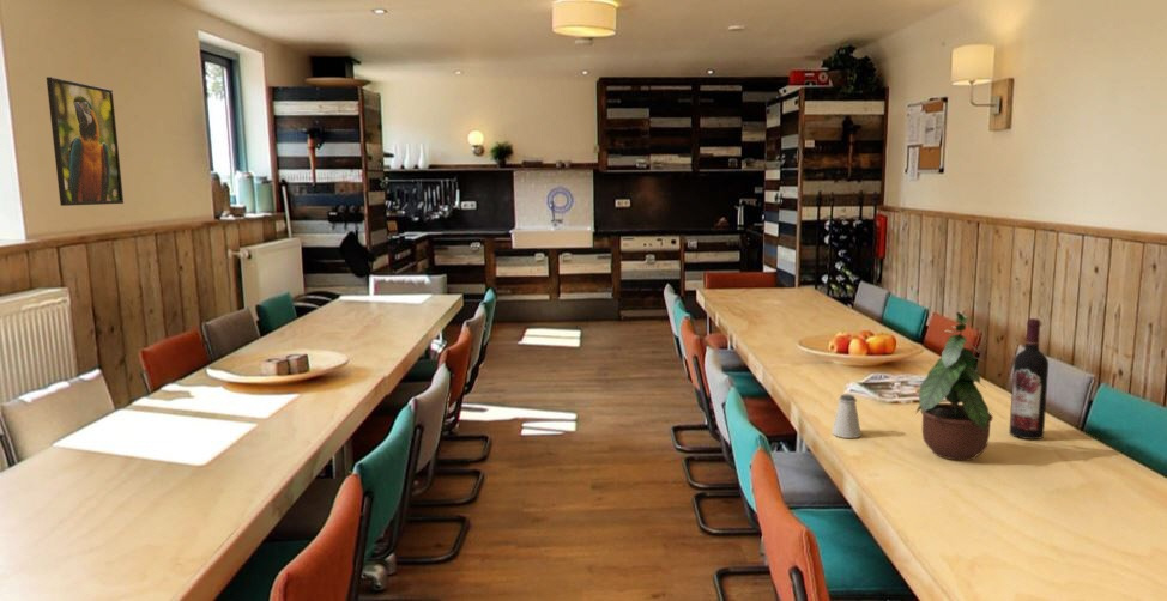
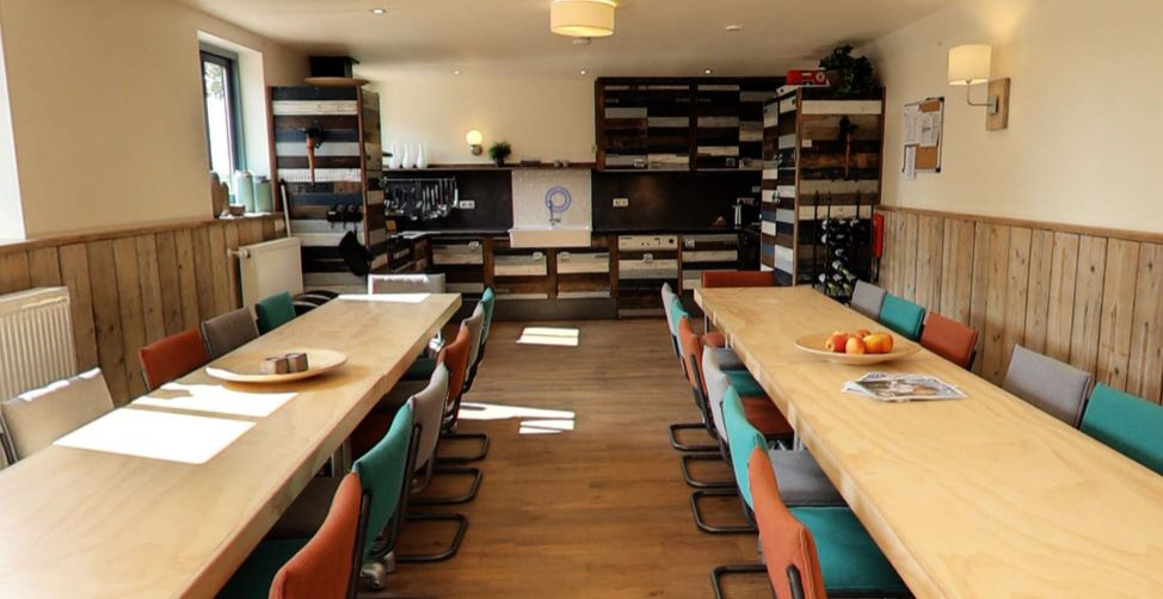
- wine bottle (1029, 377)
- saltshaker (847, 414)
- potted plant (953, 382)
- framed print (87, 144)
